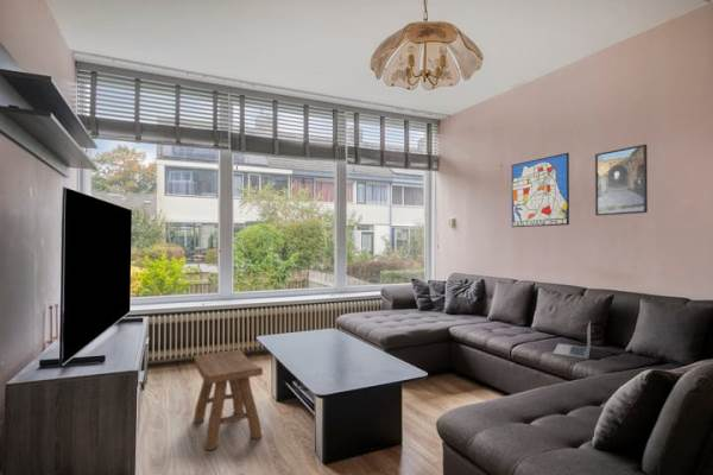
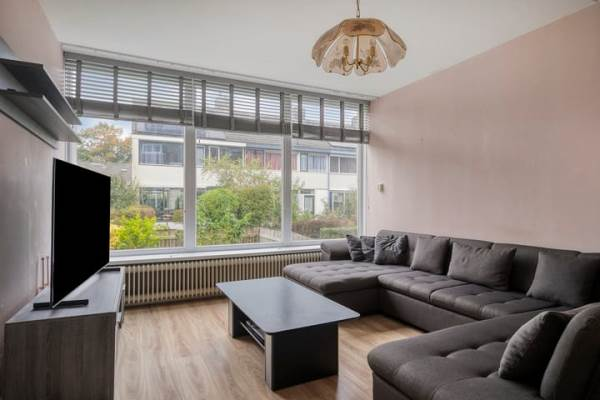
- wall art (537, 192)
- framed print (619, 182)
- laptop (568, 344)
- stool (226, 394)
